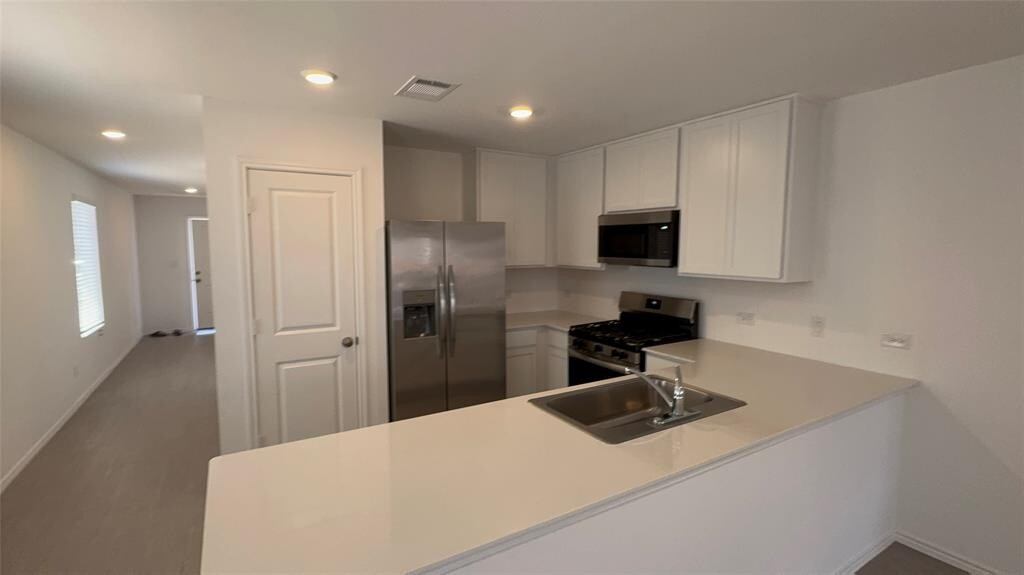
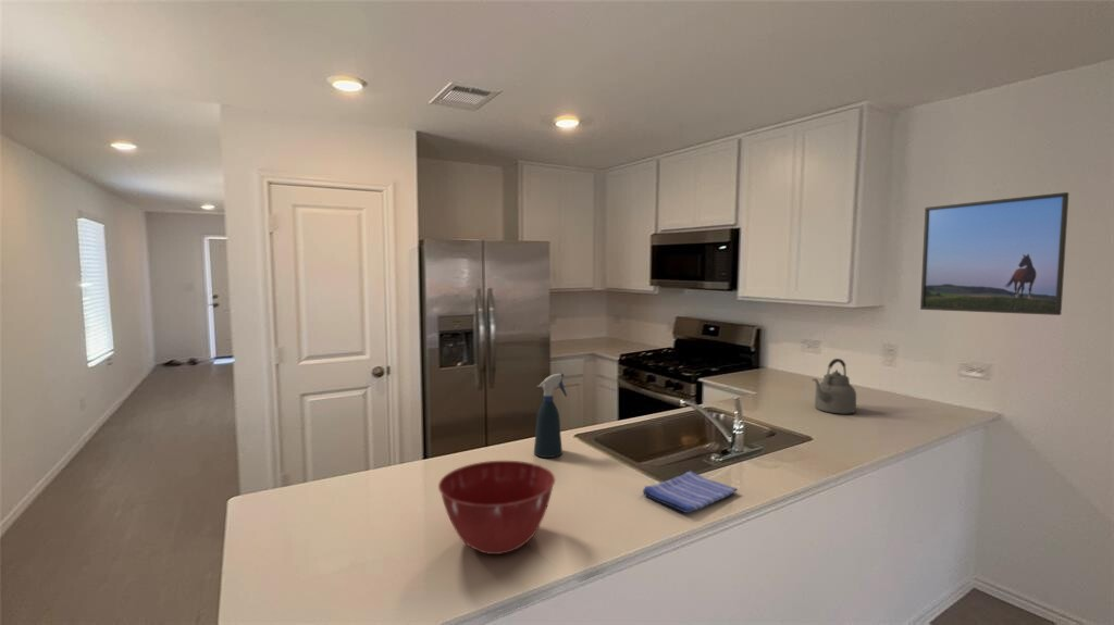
+ mixing bowl (497, 509)
+ kettle (830, 385)
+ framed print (987, 257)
+ dish towel (689, 489)
+ spray bottle (548, 413)
